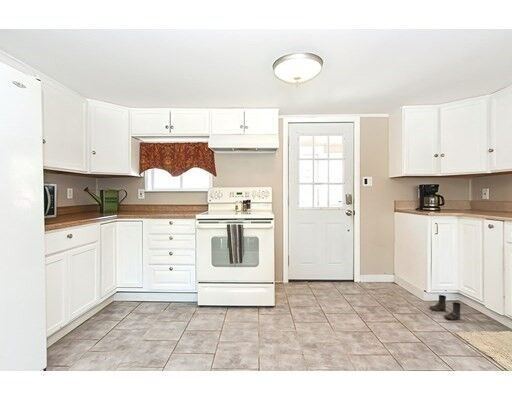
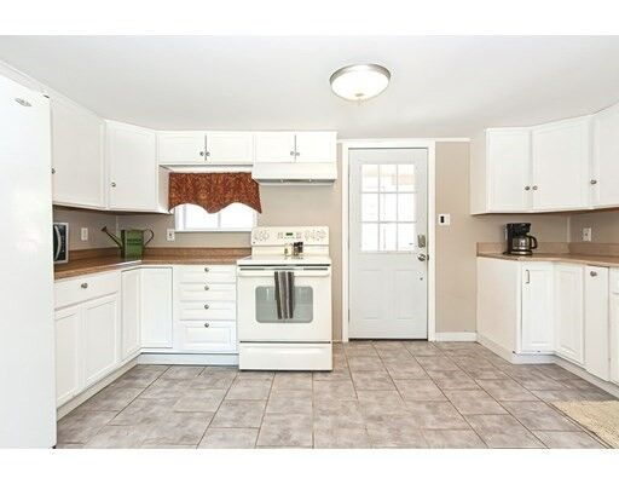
- boots (444, 306)
